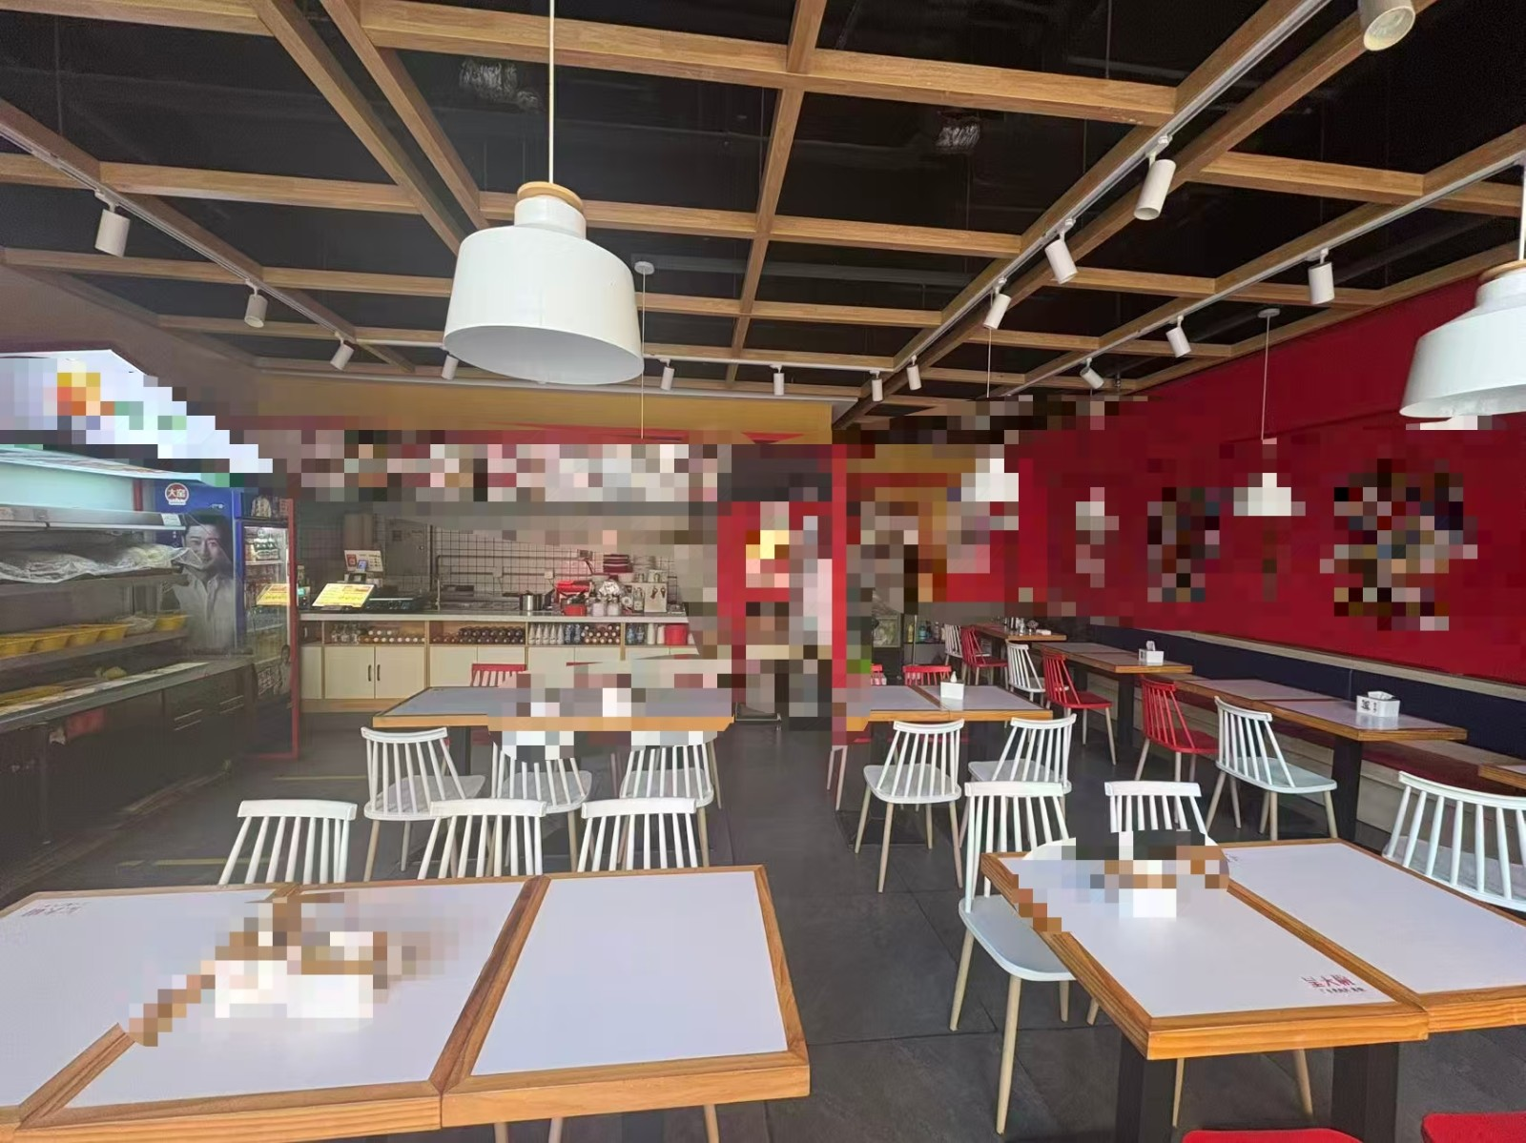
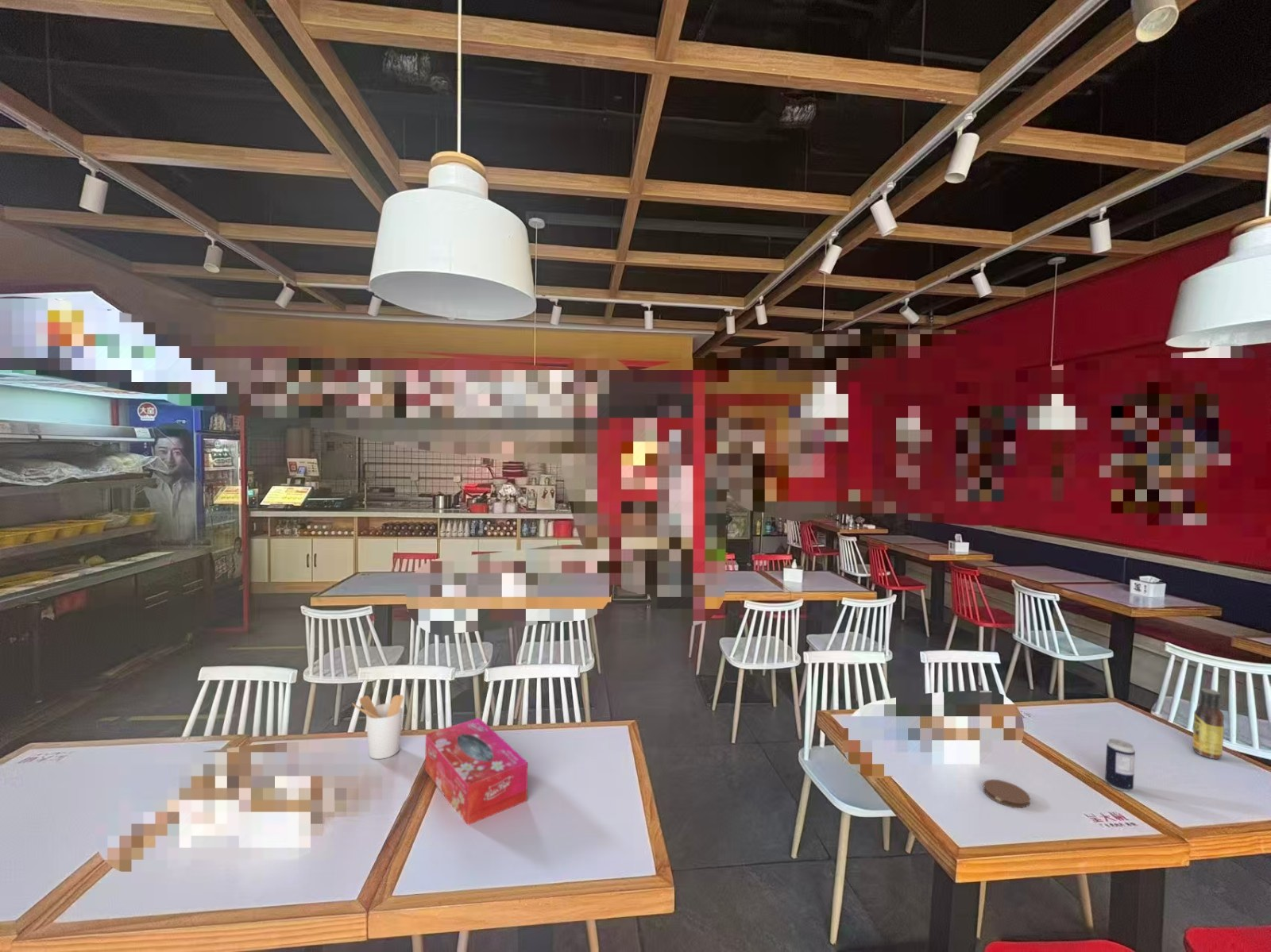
+ utensil holder (377, 725)
+ tissue box (473, 766)
+ beverage can (1119, 765)
+ coaster (1006, 793)
+ sauce bottle (1208, 723)
